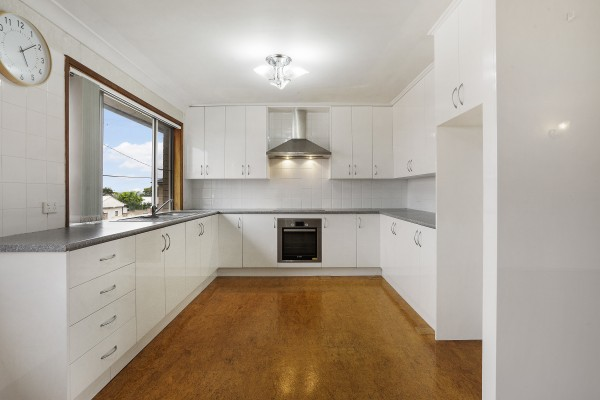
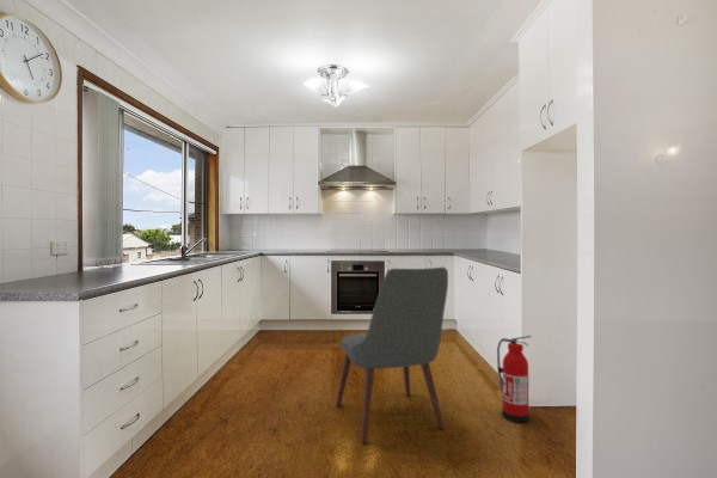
+ chair (394, 343)
+ fire extinguisher (514, 374)
